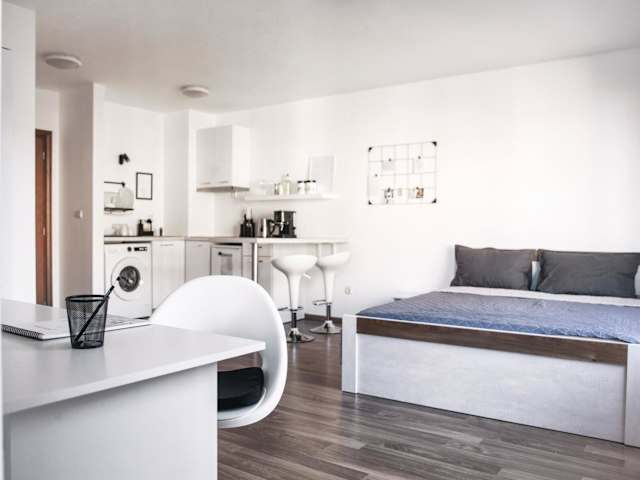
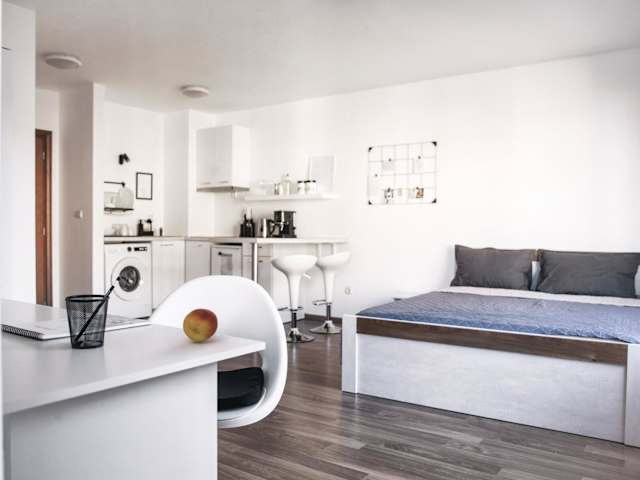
+ fruit (200, 325)
